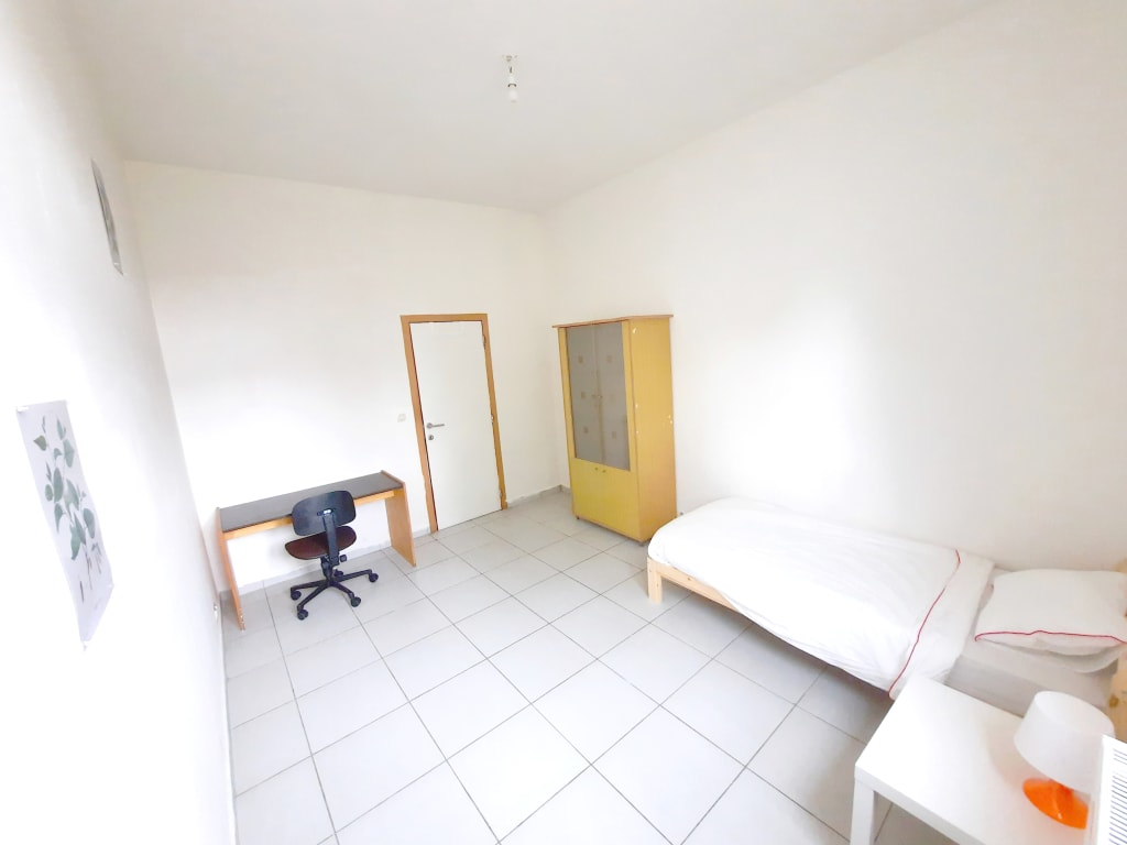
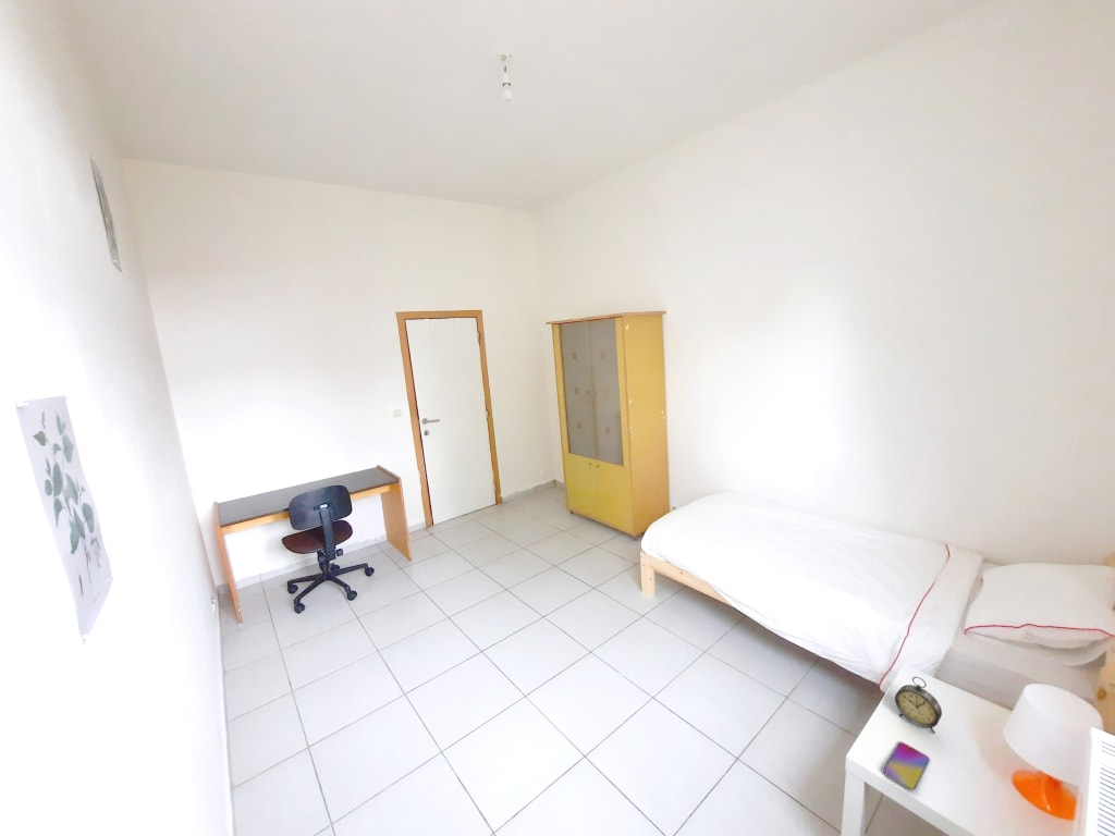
+ alarm clock (918, 700)
+ smartphone (906, 765)
